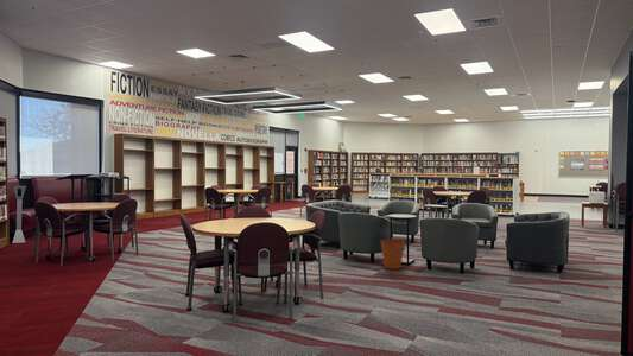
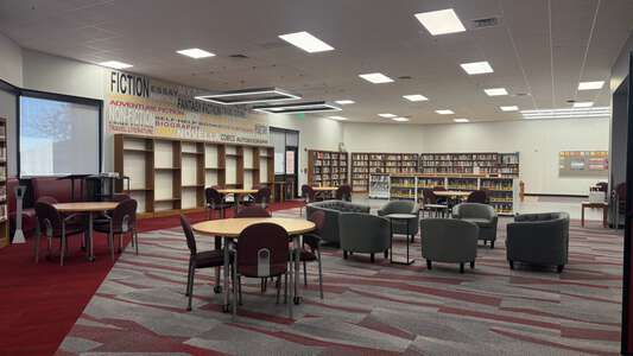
- bucket (392, 254)
